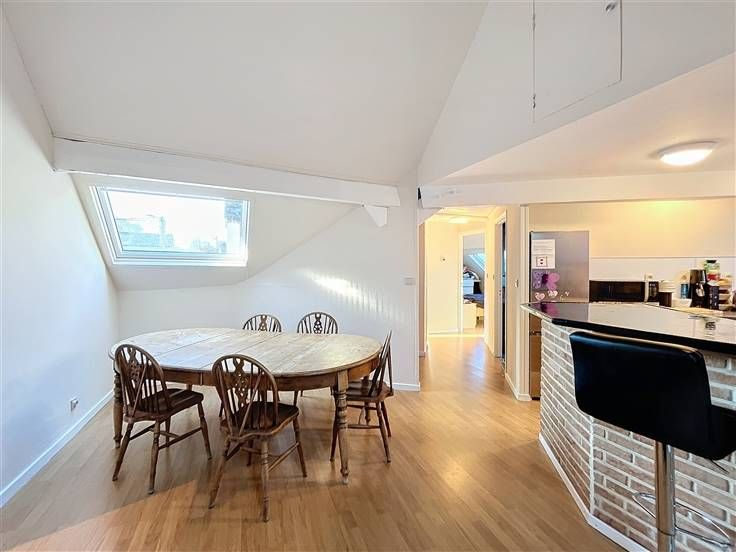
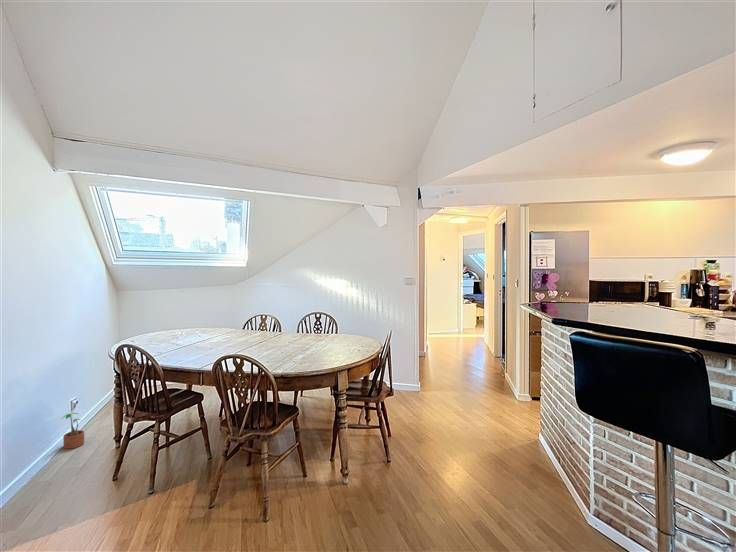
+ potted plant (71, 429)
